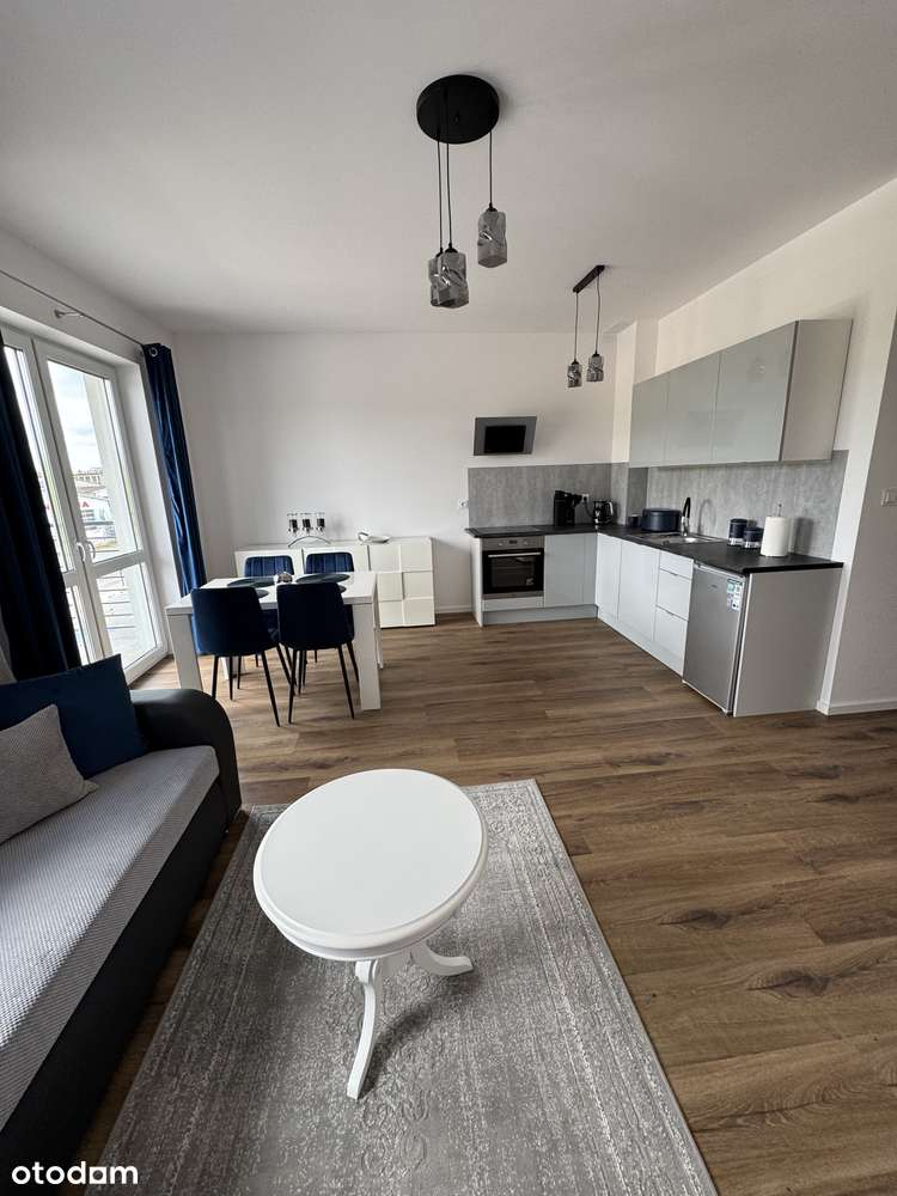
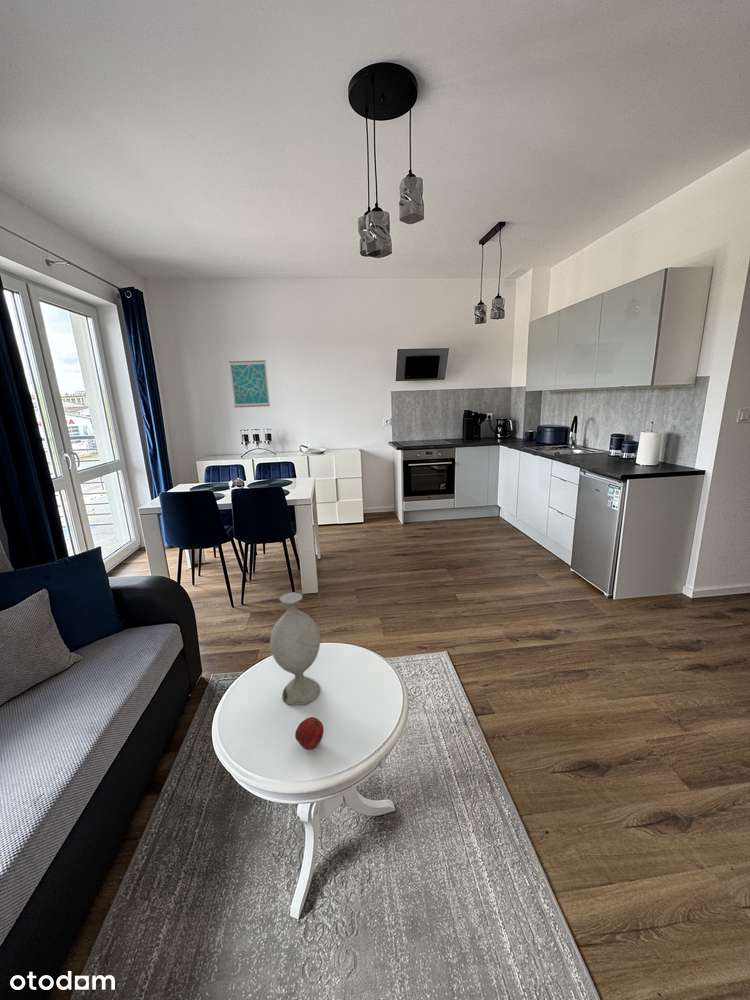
+ apple (309, 733)
+ decorative vase (295, 646)
+ wall art (249, 384)
